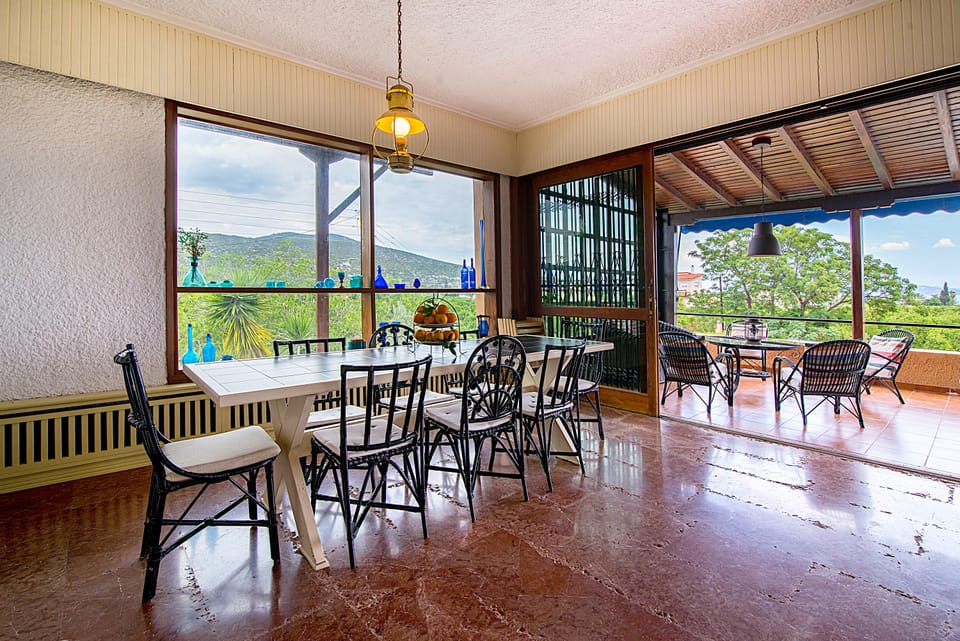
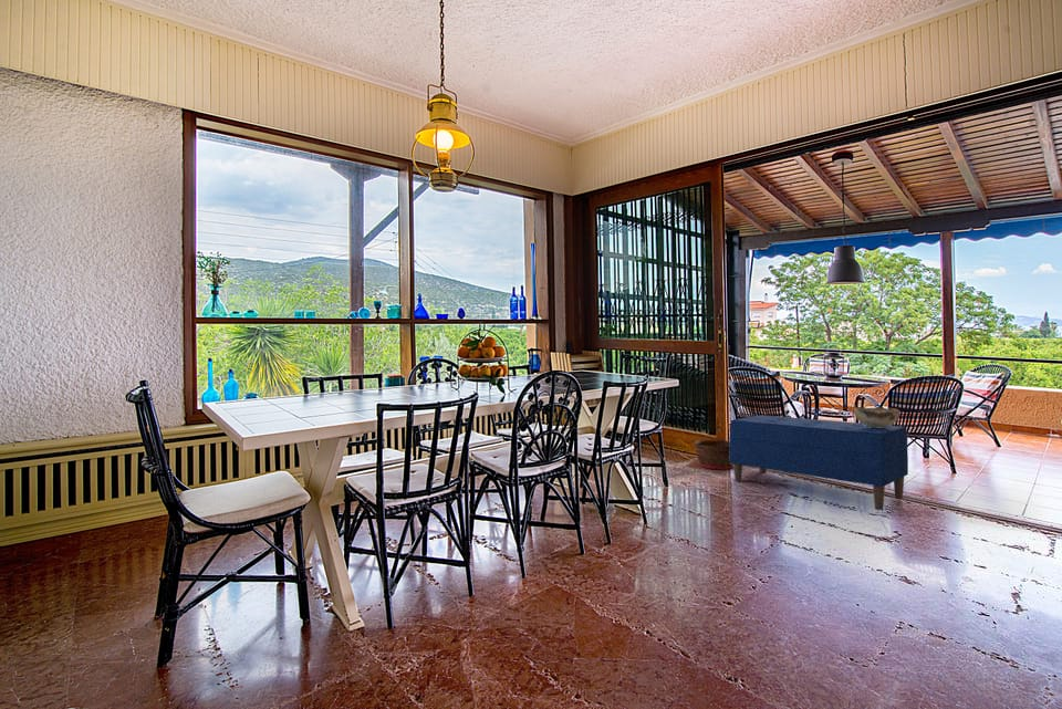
+ basket (716, 453)
+ decorative bowl (876, 418)
+ bench (813, 456)
